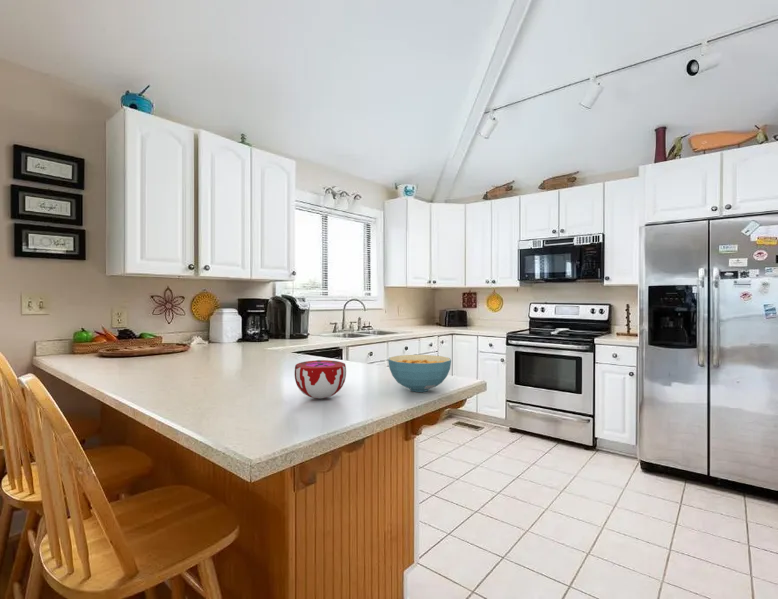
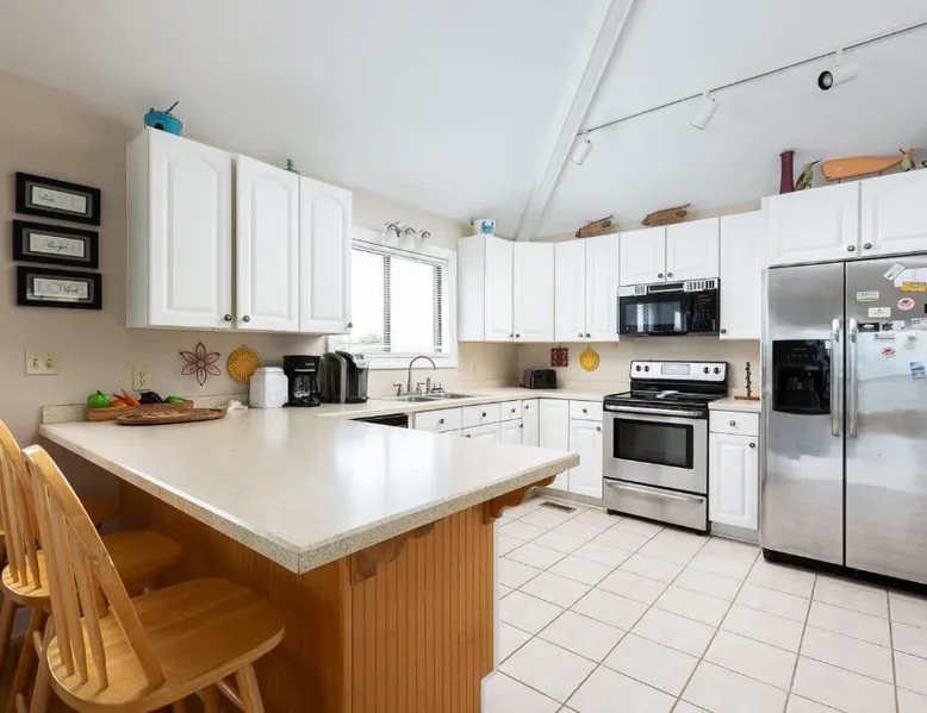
- cereal bowl (419, 374)
- decorative bowl (320, 380)
